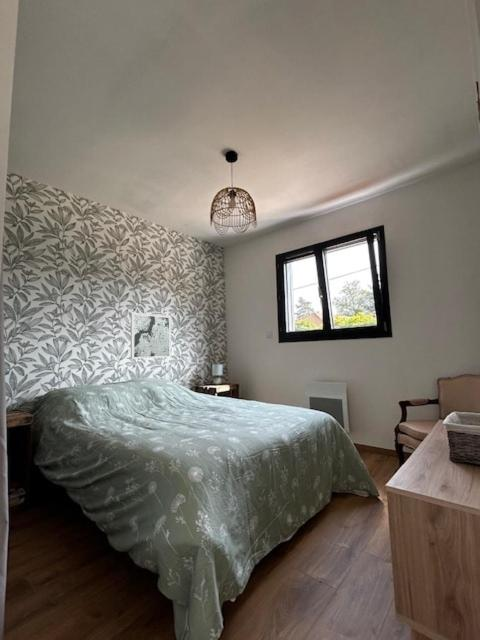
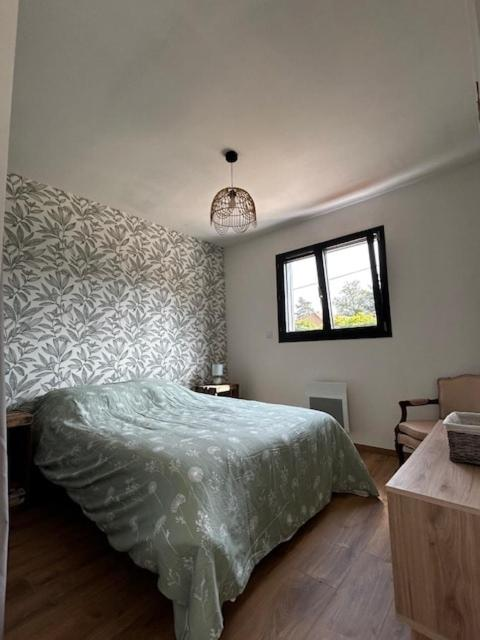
- wall art (151, 336)
